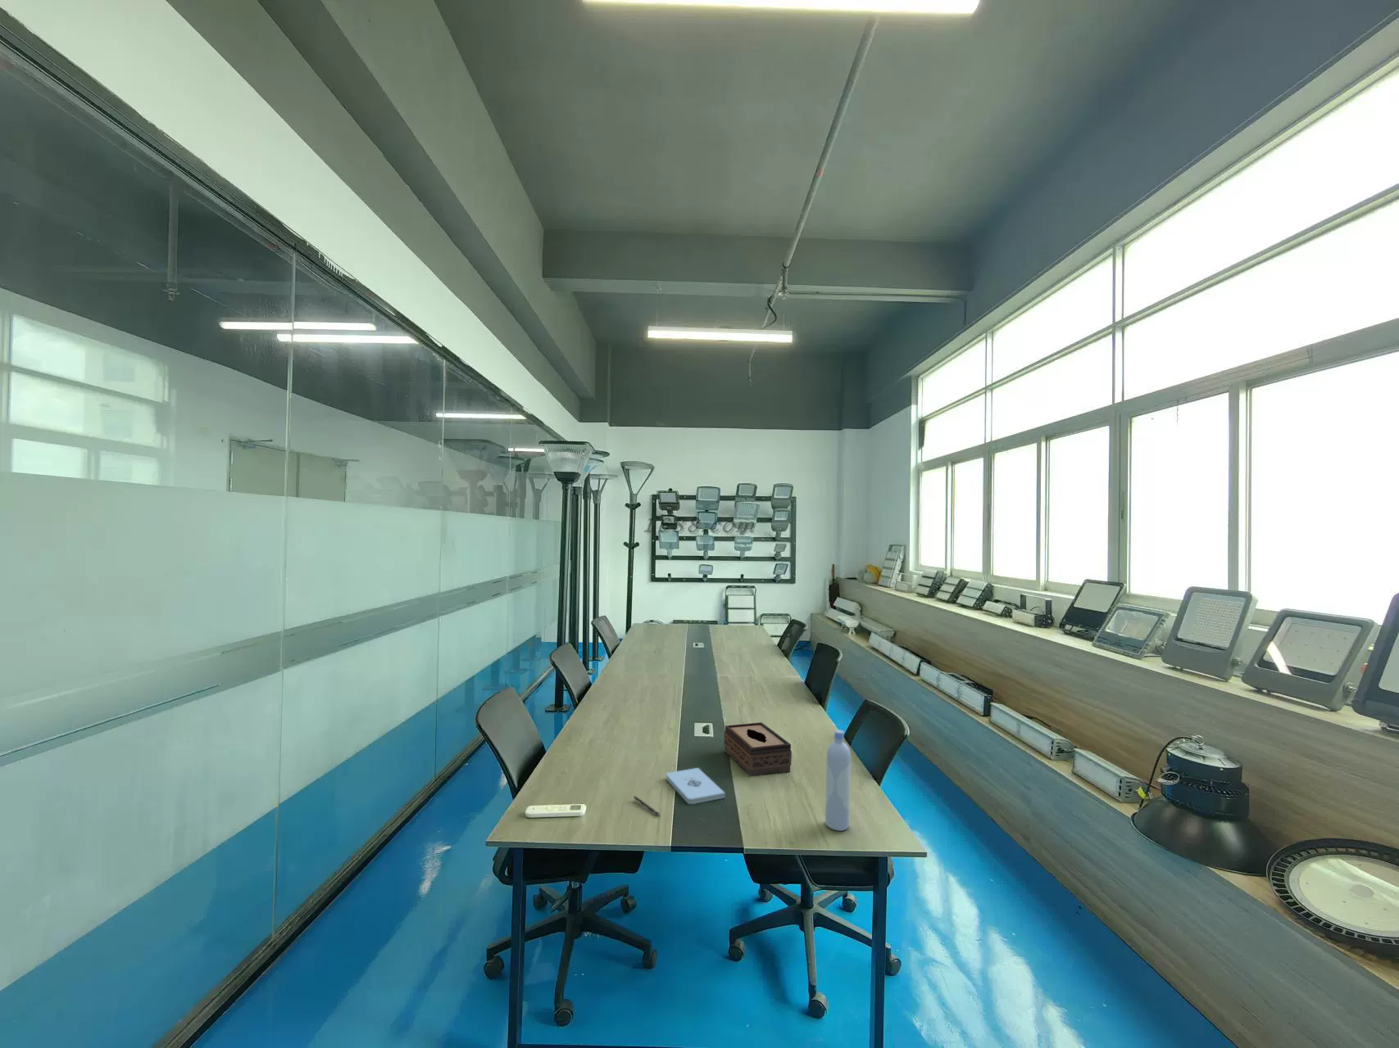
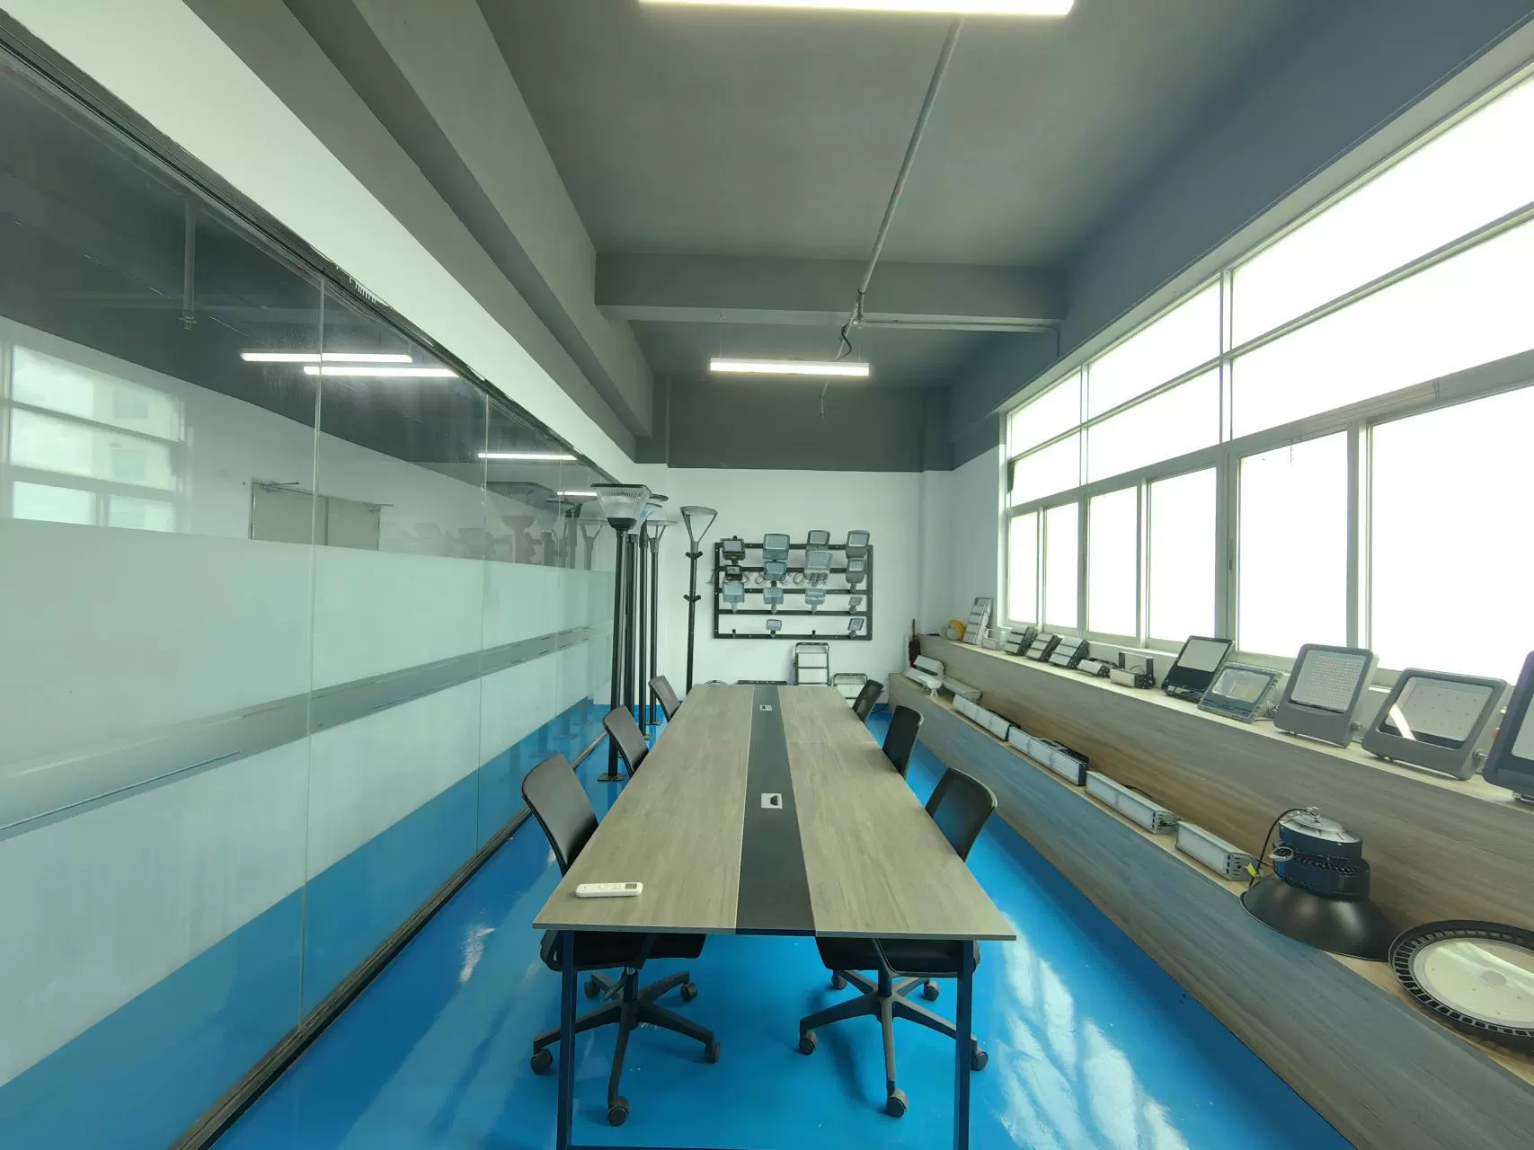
- pen (647, 806)
- tissue box (756, 747)
- bottle (837, 778)
- notepad (693, 785)
